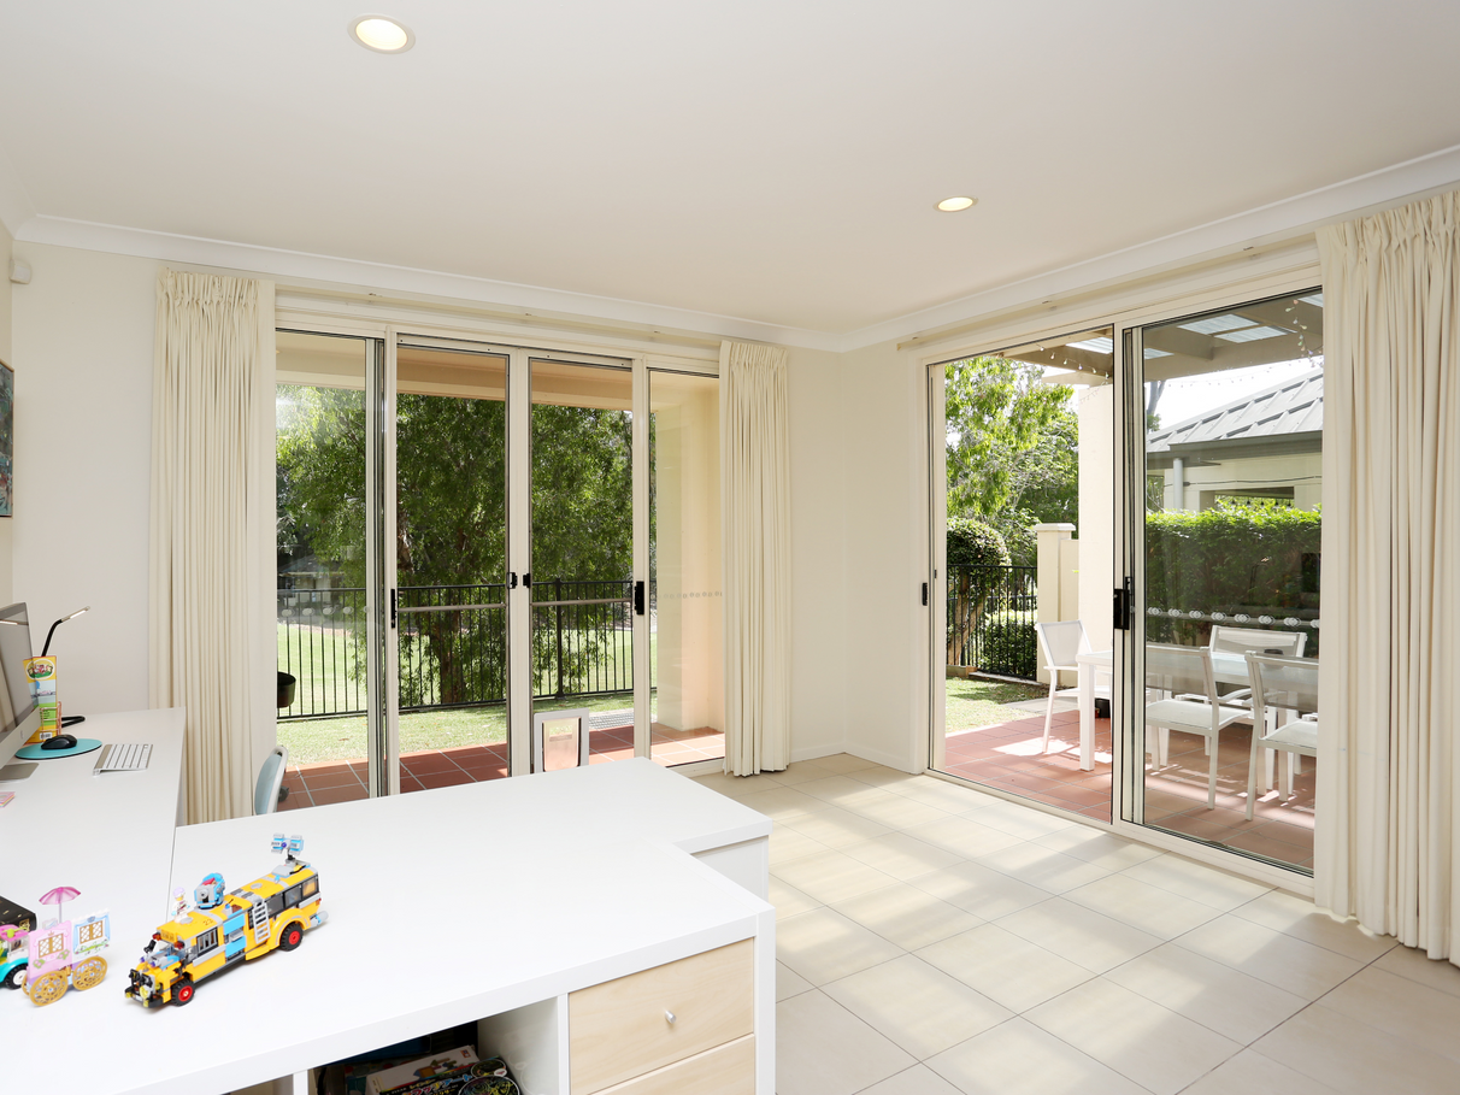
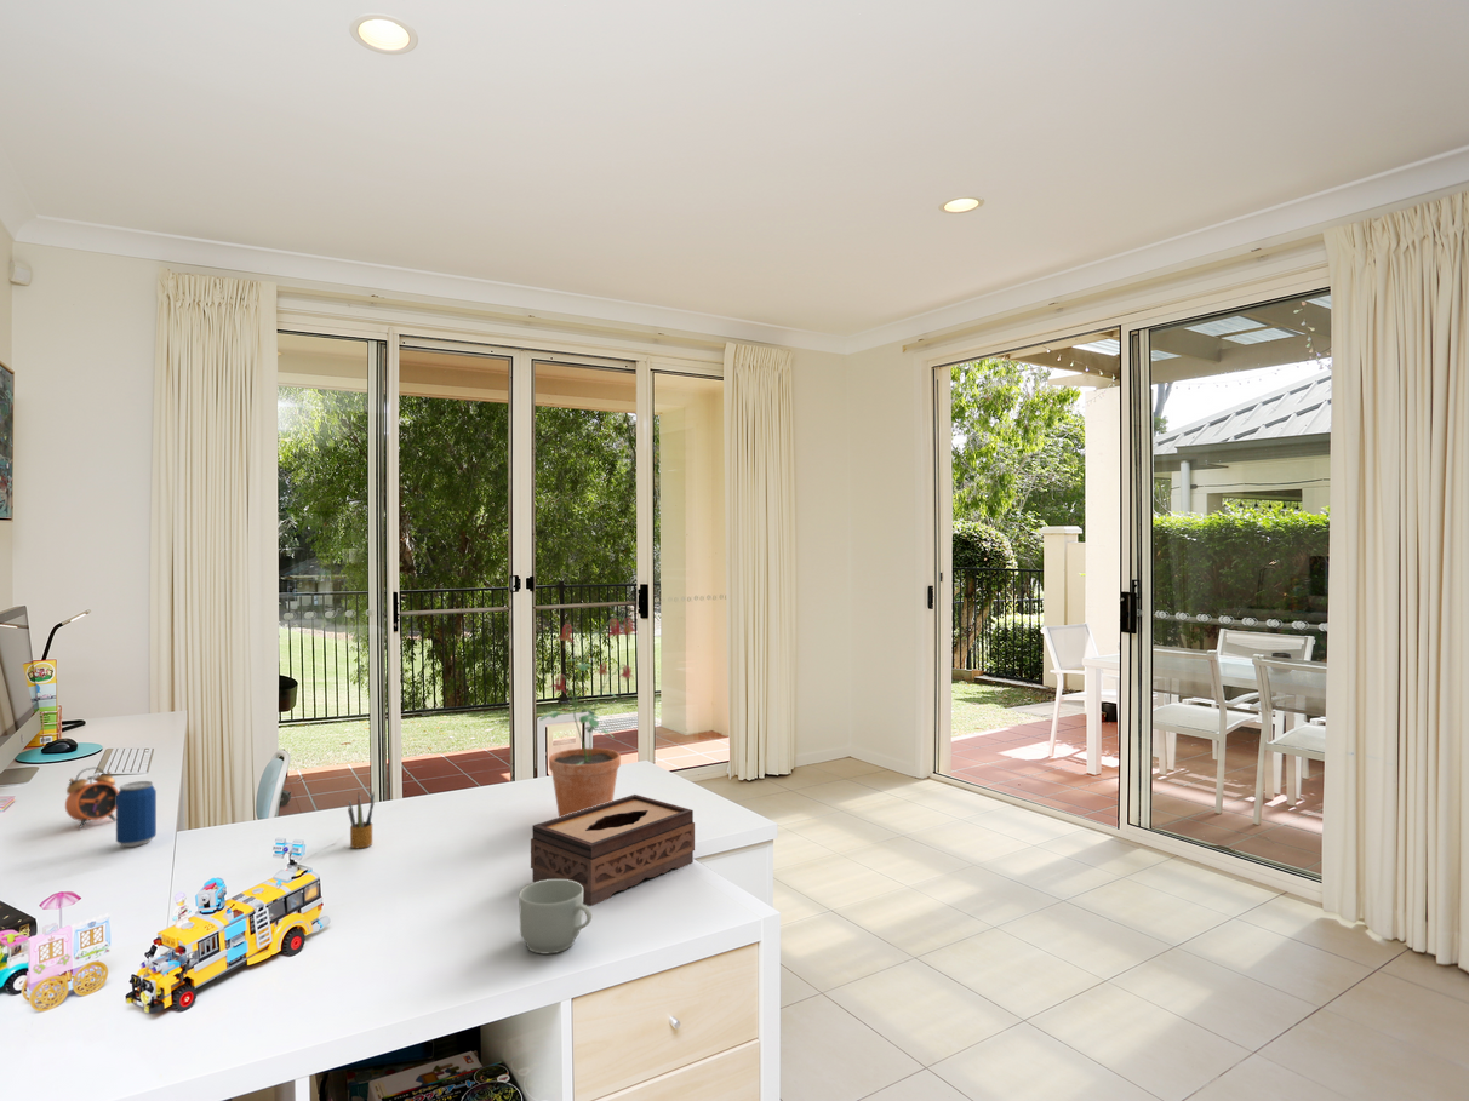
+ alarm clock (92, 795)
+ pencil box (362, 820)
+ potted plant (587, 718)
+ beverage can (136, 813)
+ mug (558, 918)
+ tissue box (615, 844)
